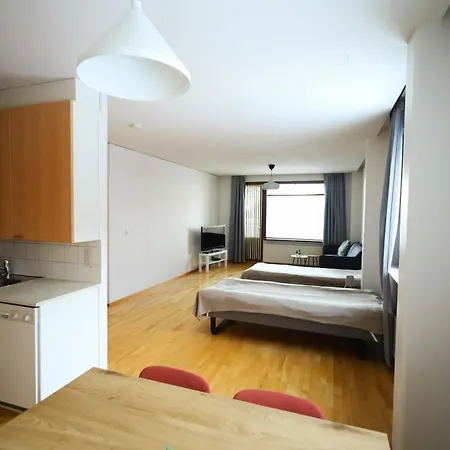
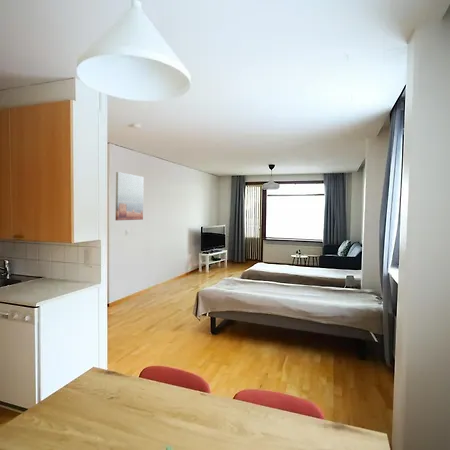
+ wall art (130, 197)
